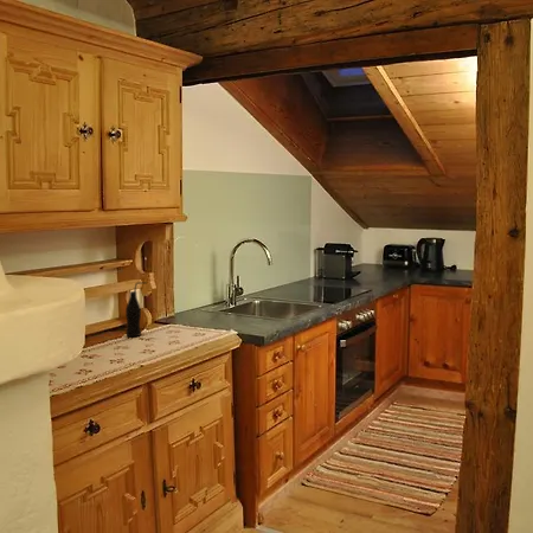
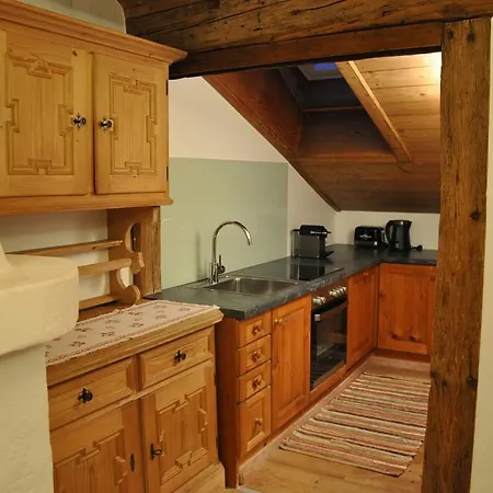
- bottle (136, 308)
